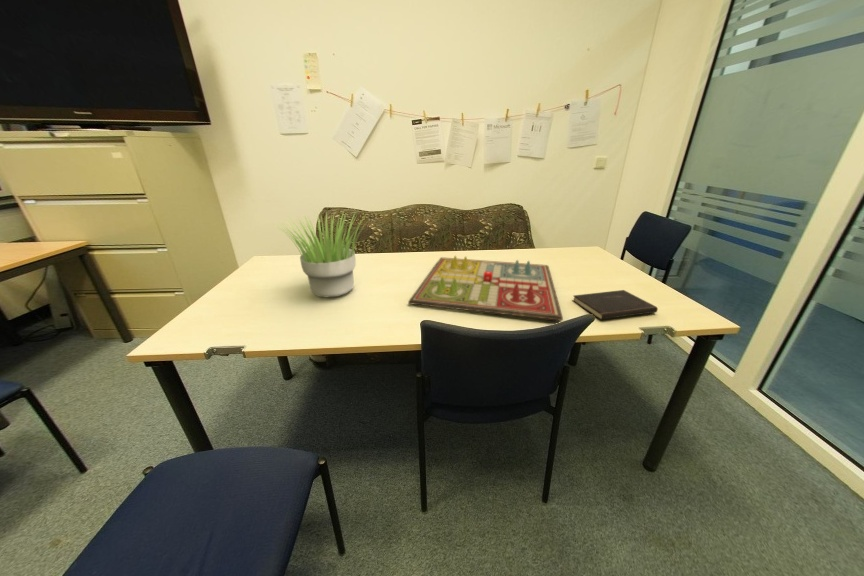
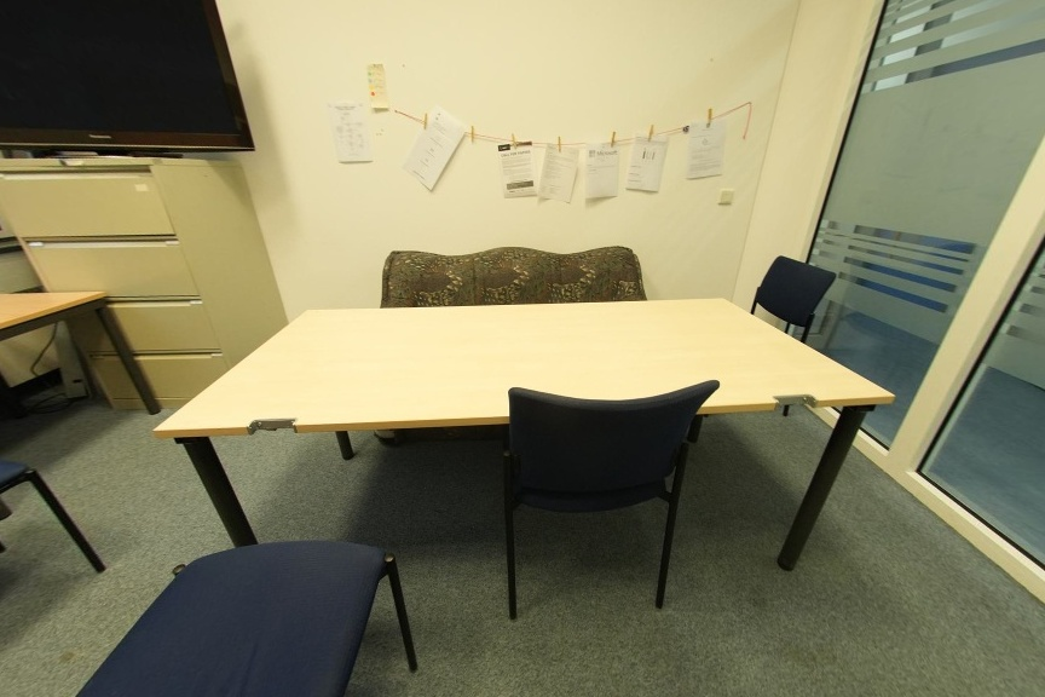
- gameboard (487, 276)
- potted plant (329, 256)
- hardcover book (613, 304)
